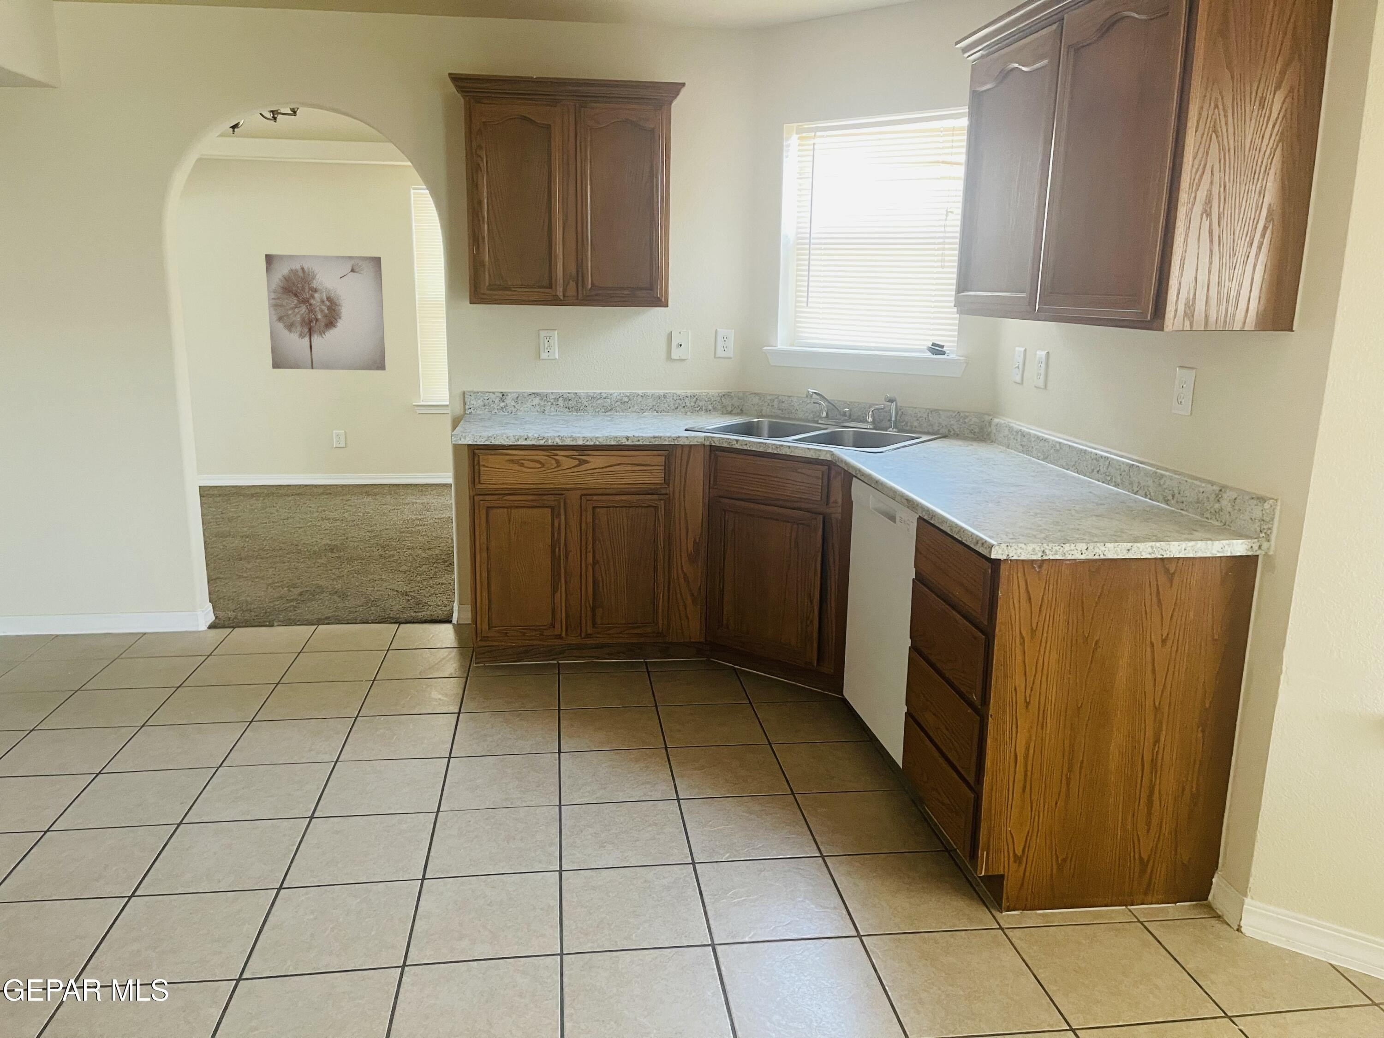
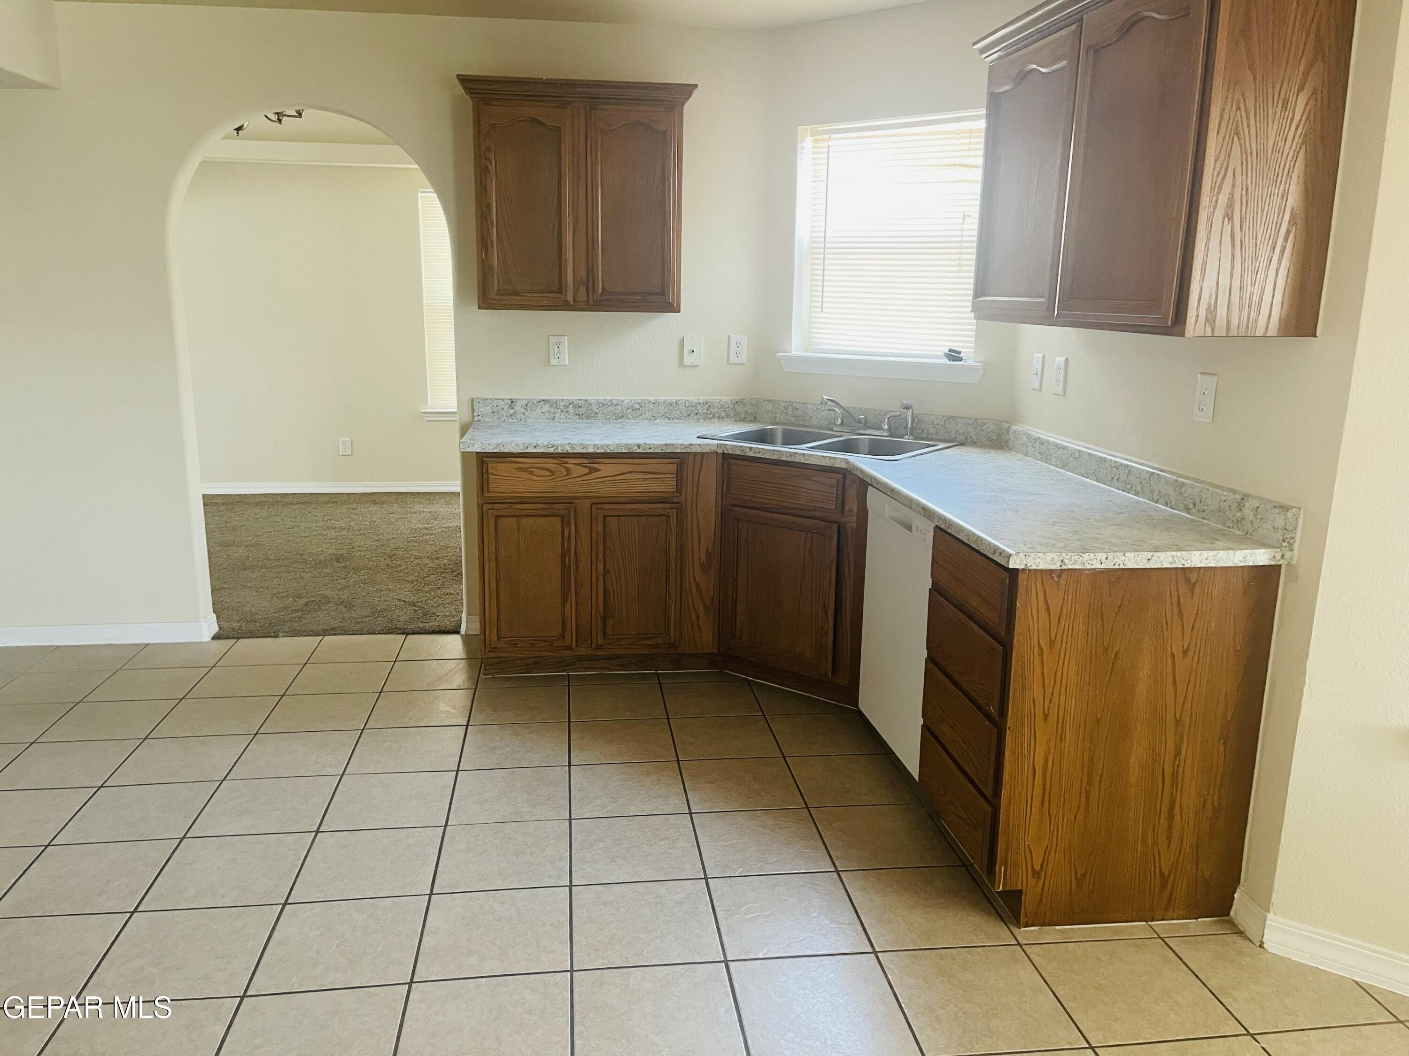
- wall art (326, 313)
